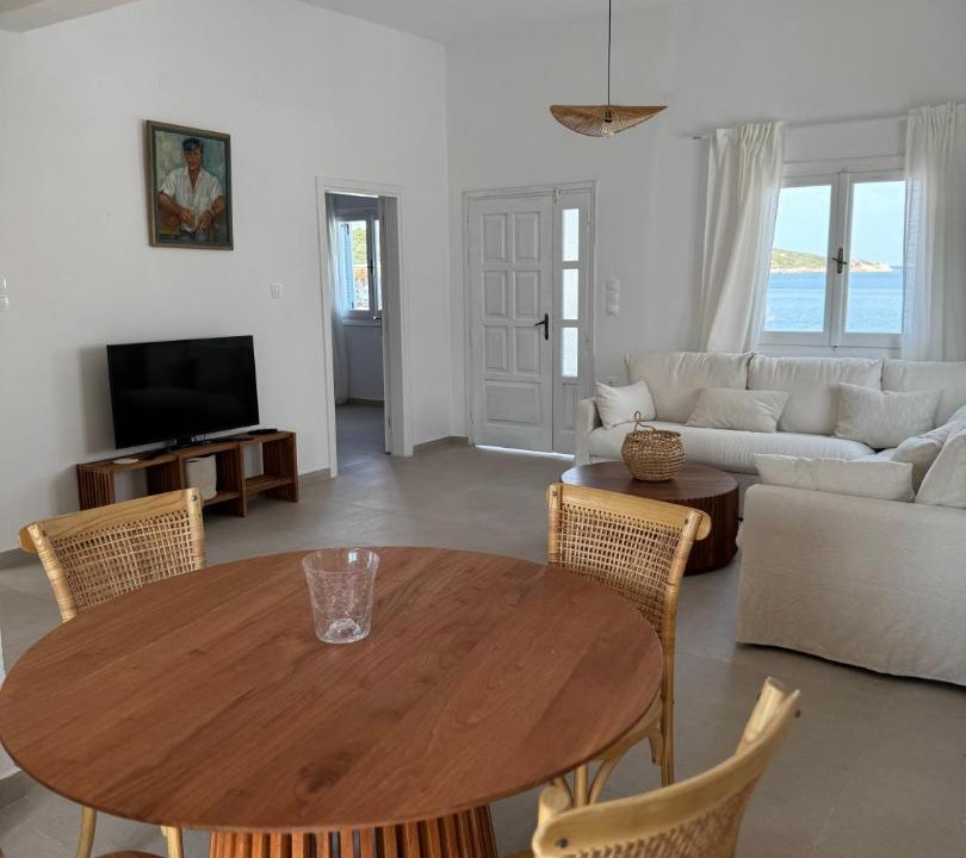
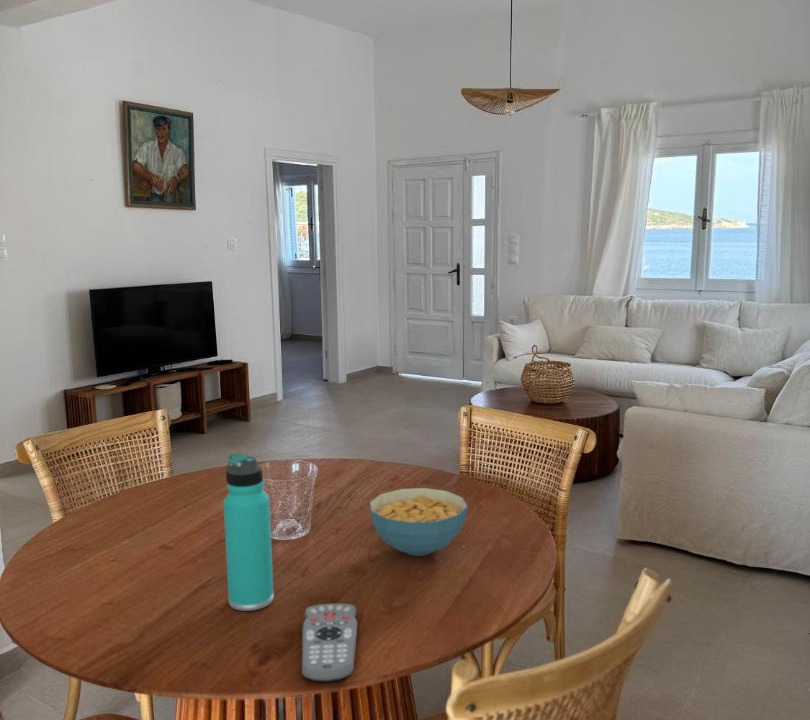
+ cereal bowl (418, 527)
+ thermos bottle (247, 529)
+ remote control (329, 640)
